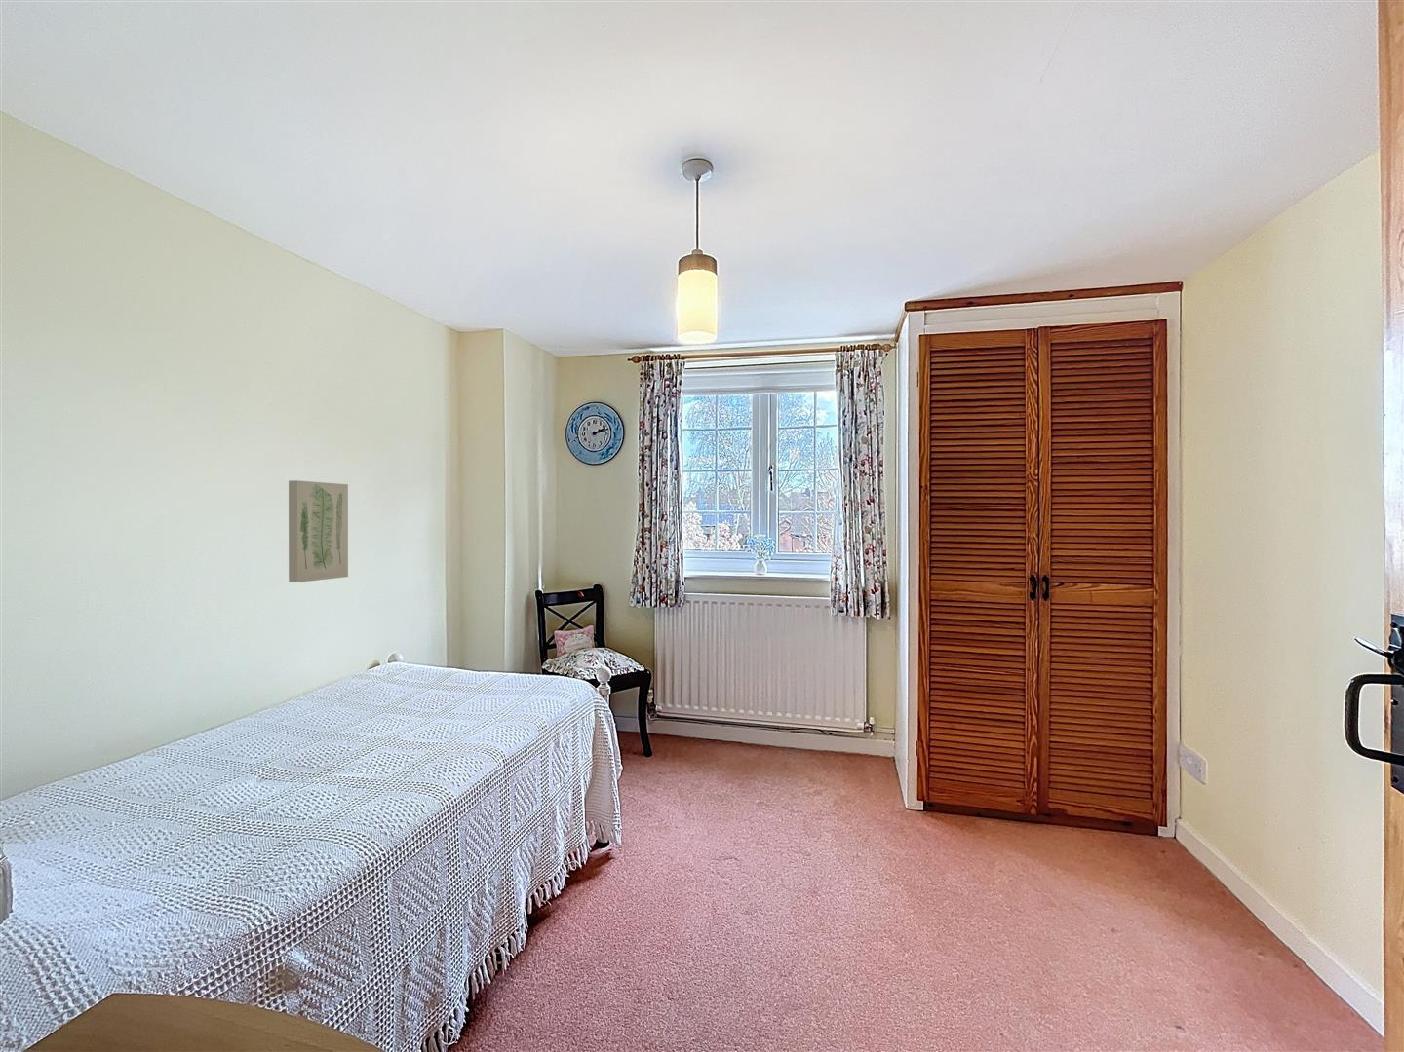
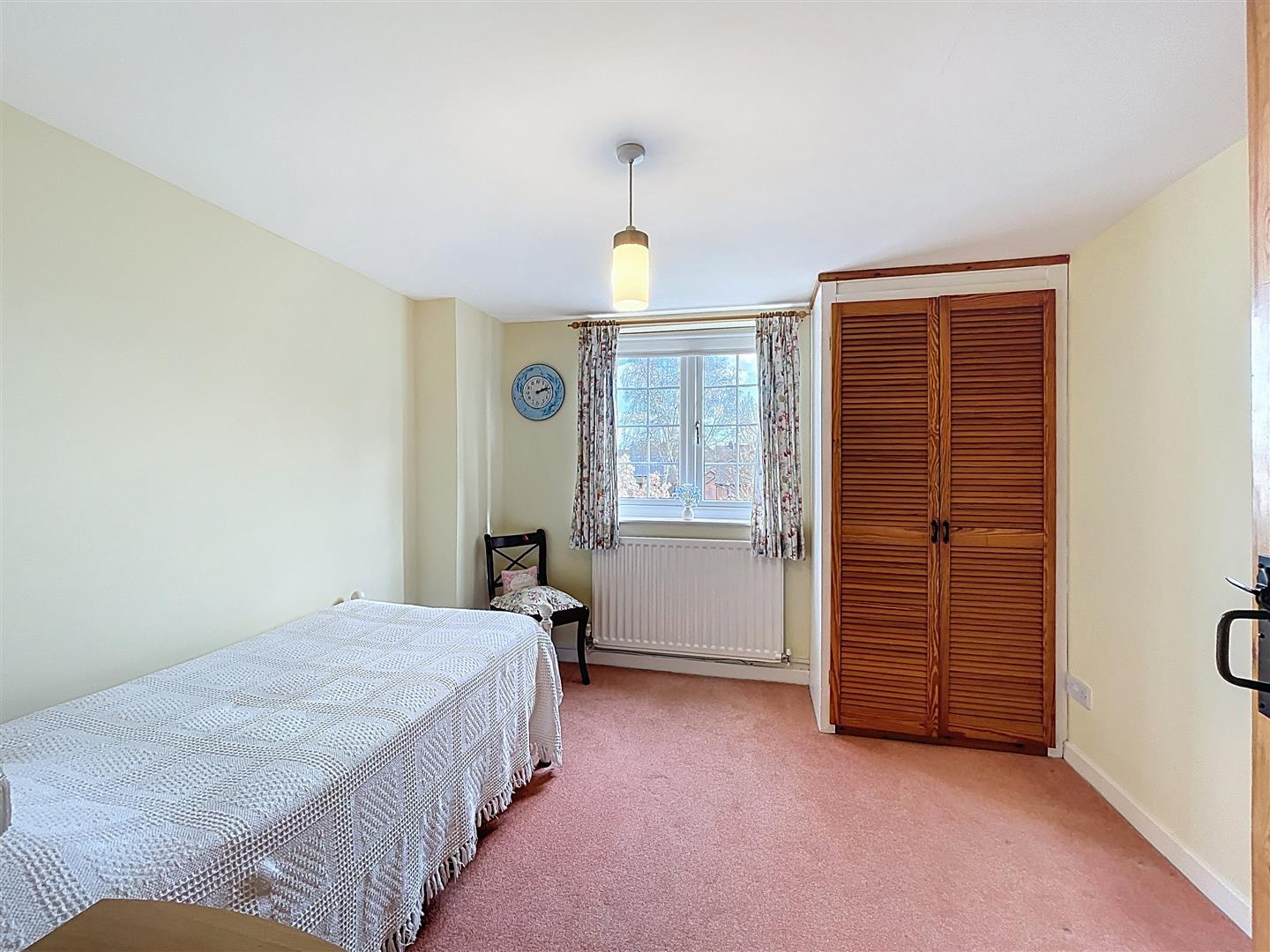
- wall art (318, 530)
